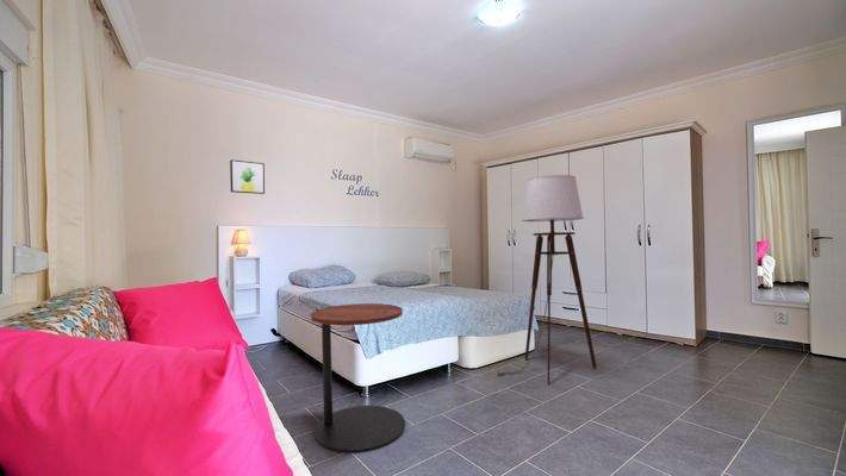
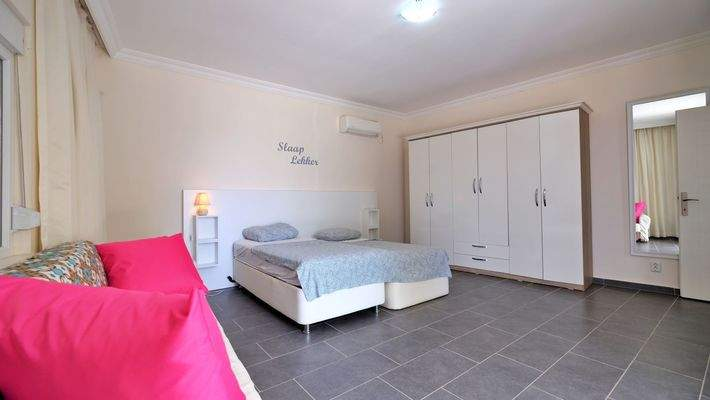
- side table (330, 369)
- wall art (248, 177)
- floor lamp (537, 274)
